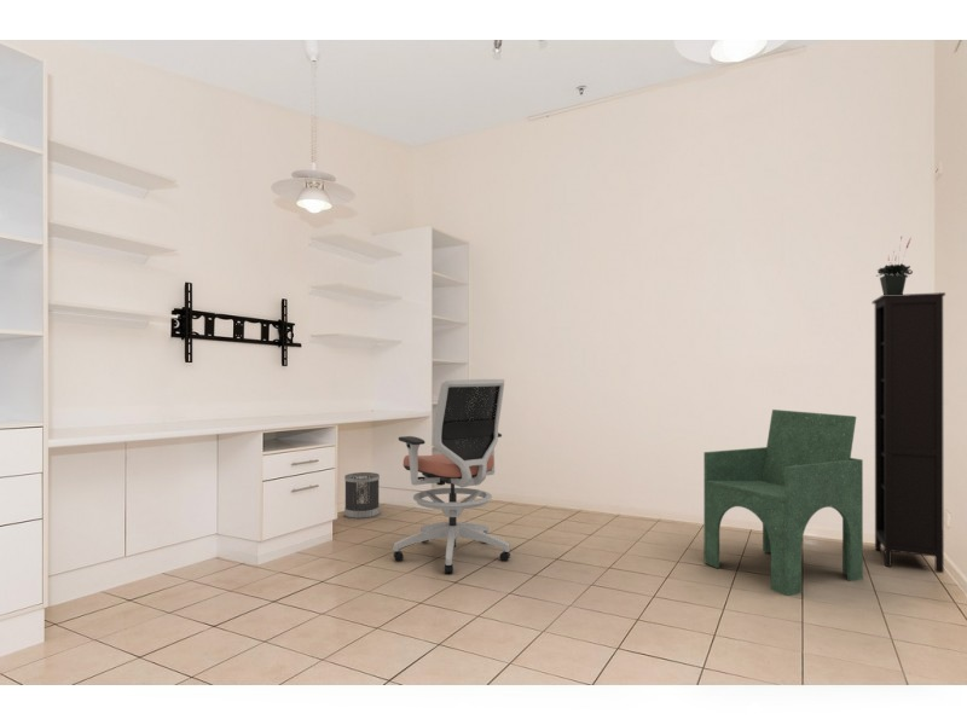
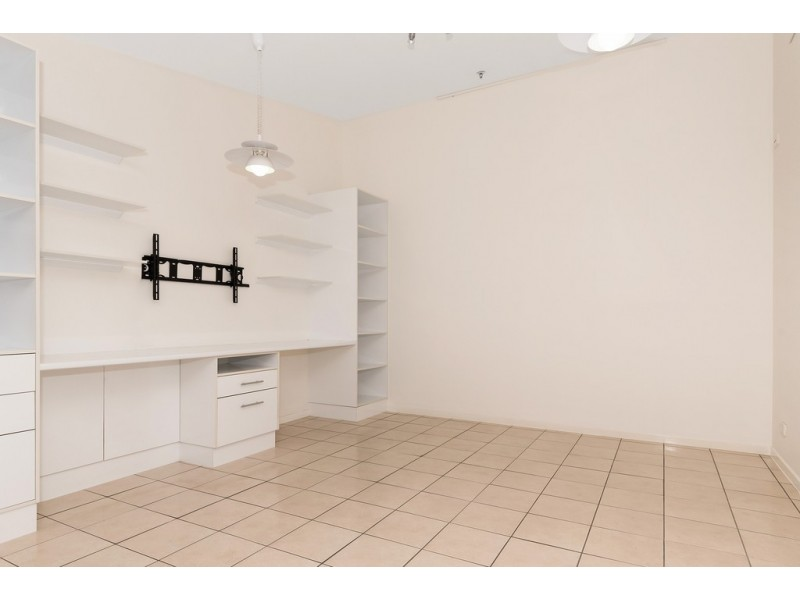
- armchair (780, 492)
- potted plant (894, 266)
- office chair (450, 465)
- bookcase (905, 428)
- wastebasket (361, 494)
